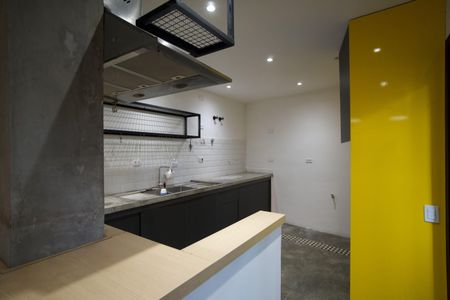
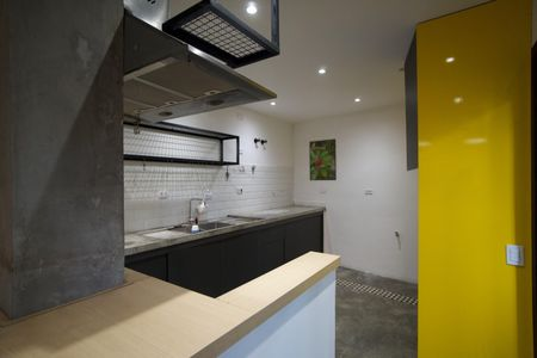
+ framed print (322, 160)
